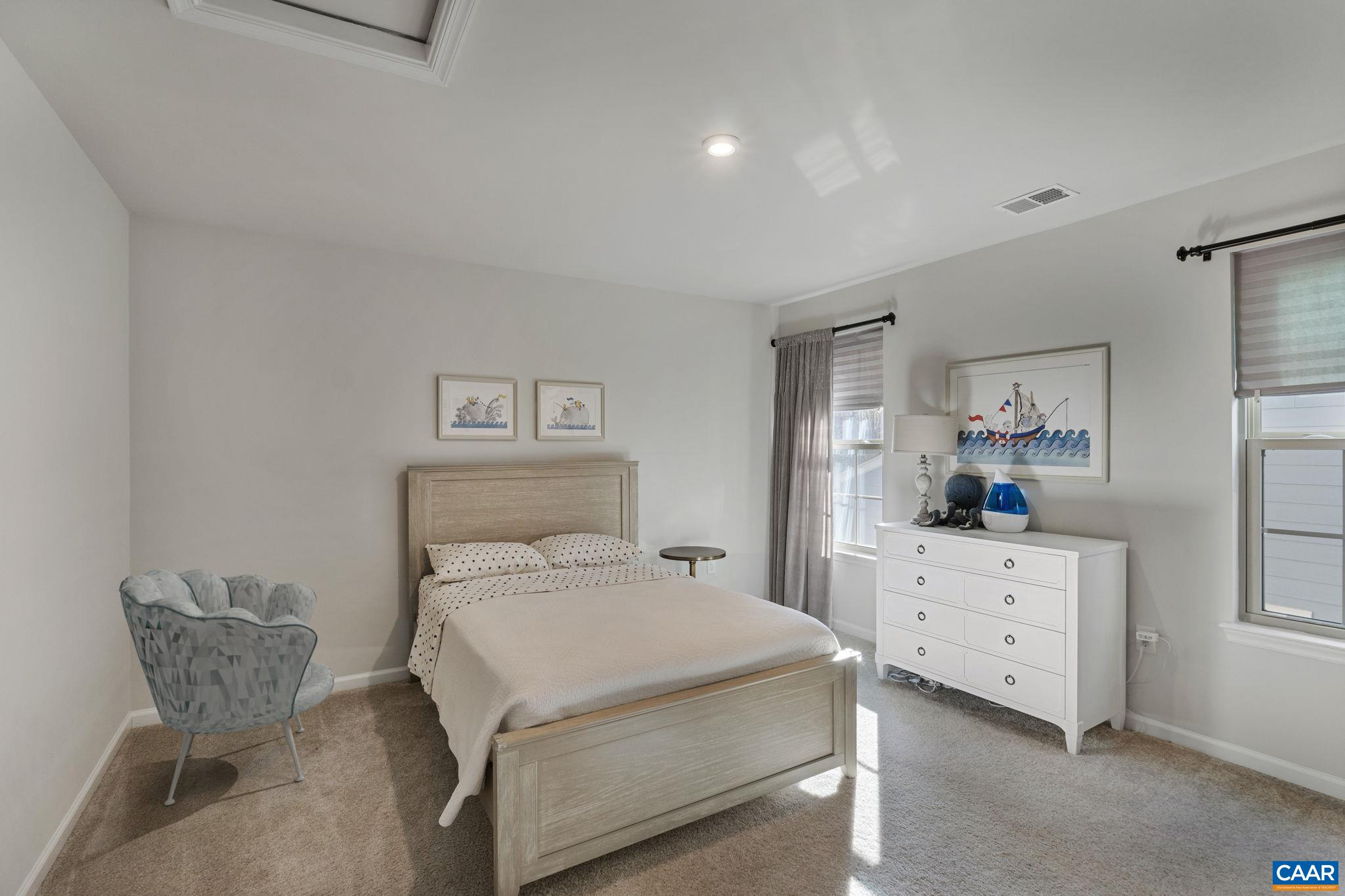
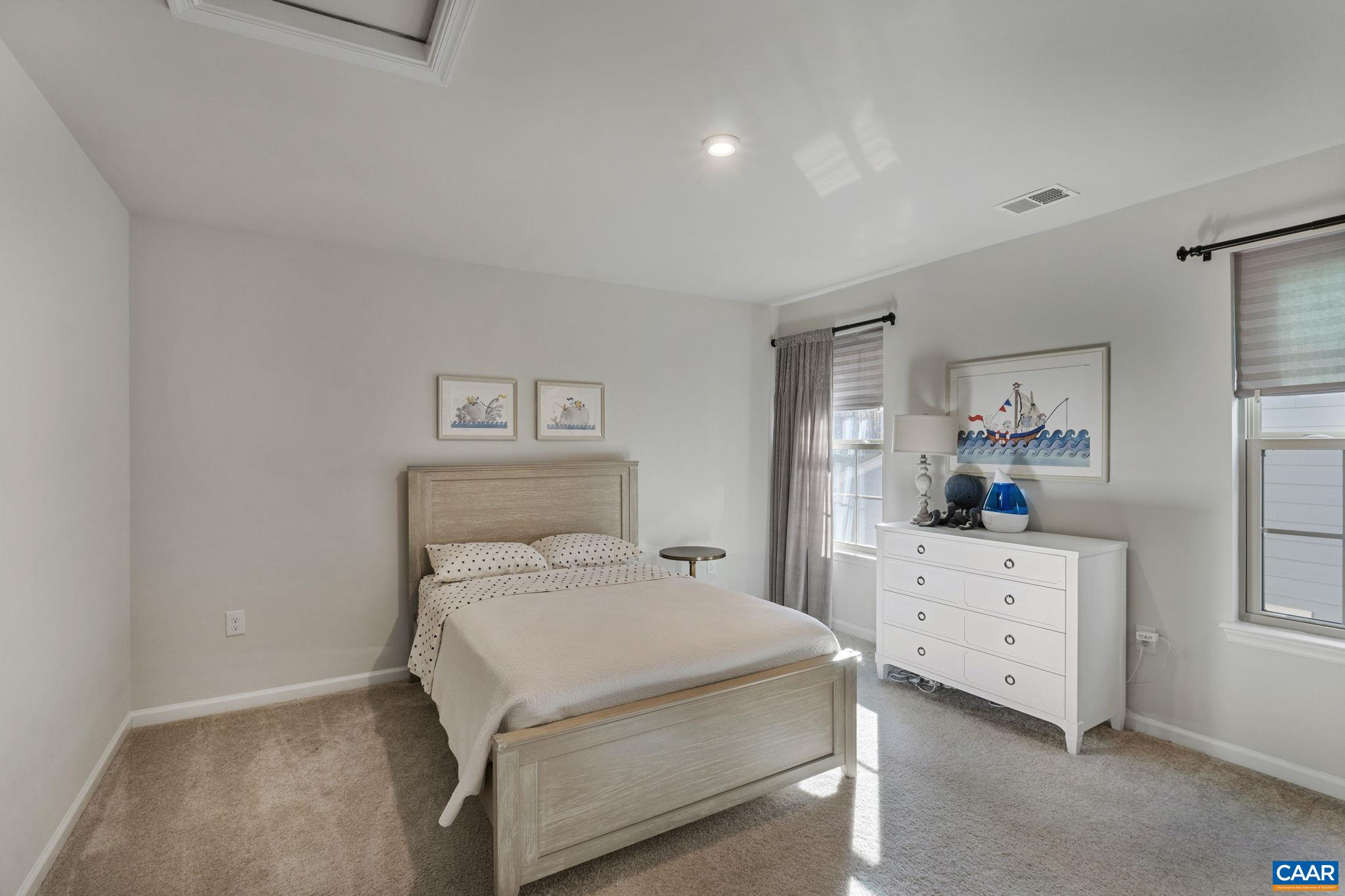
- armchair (235, 667)
